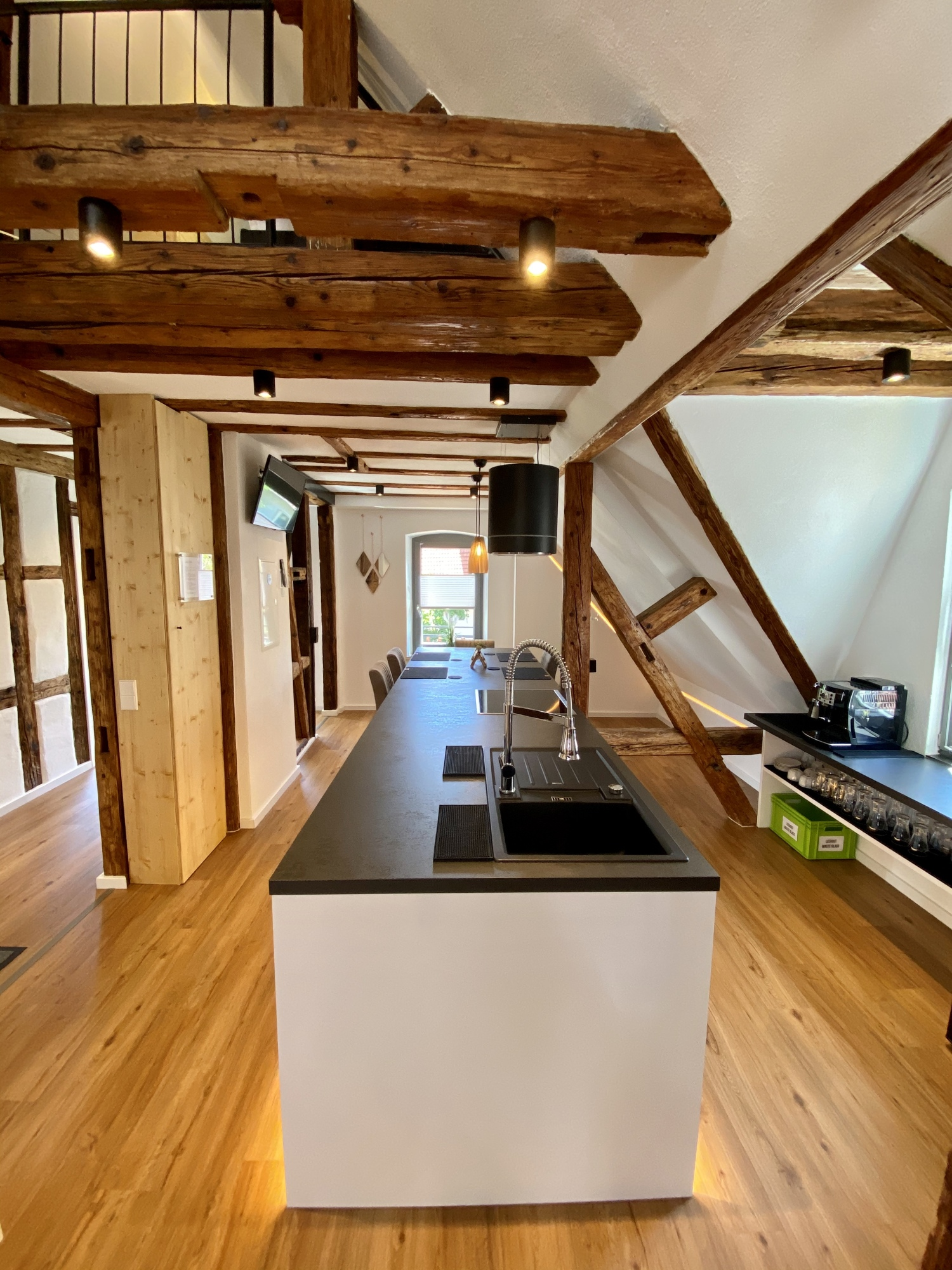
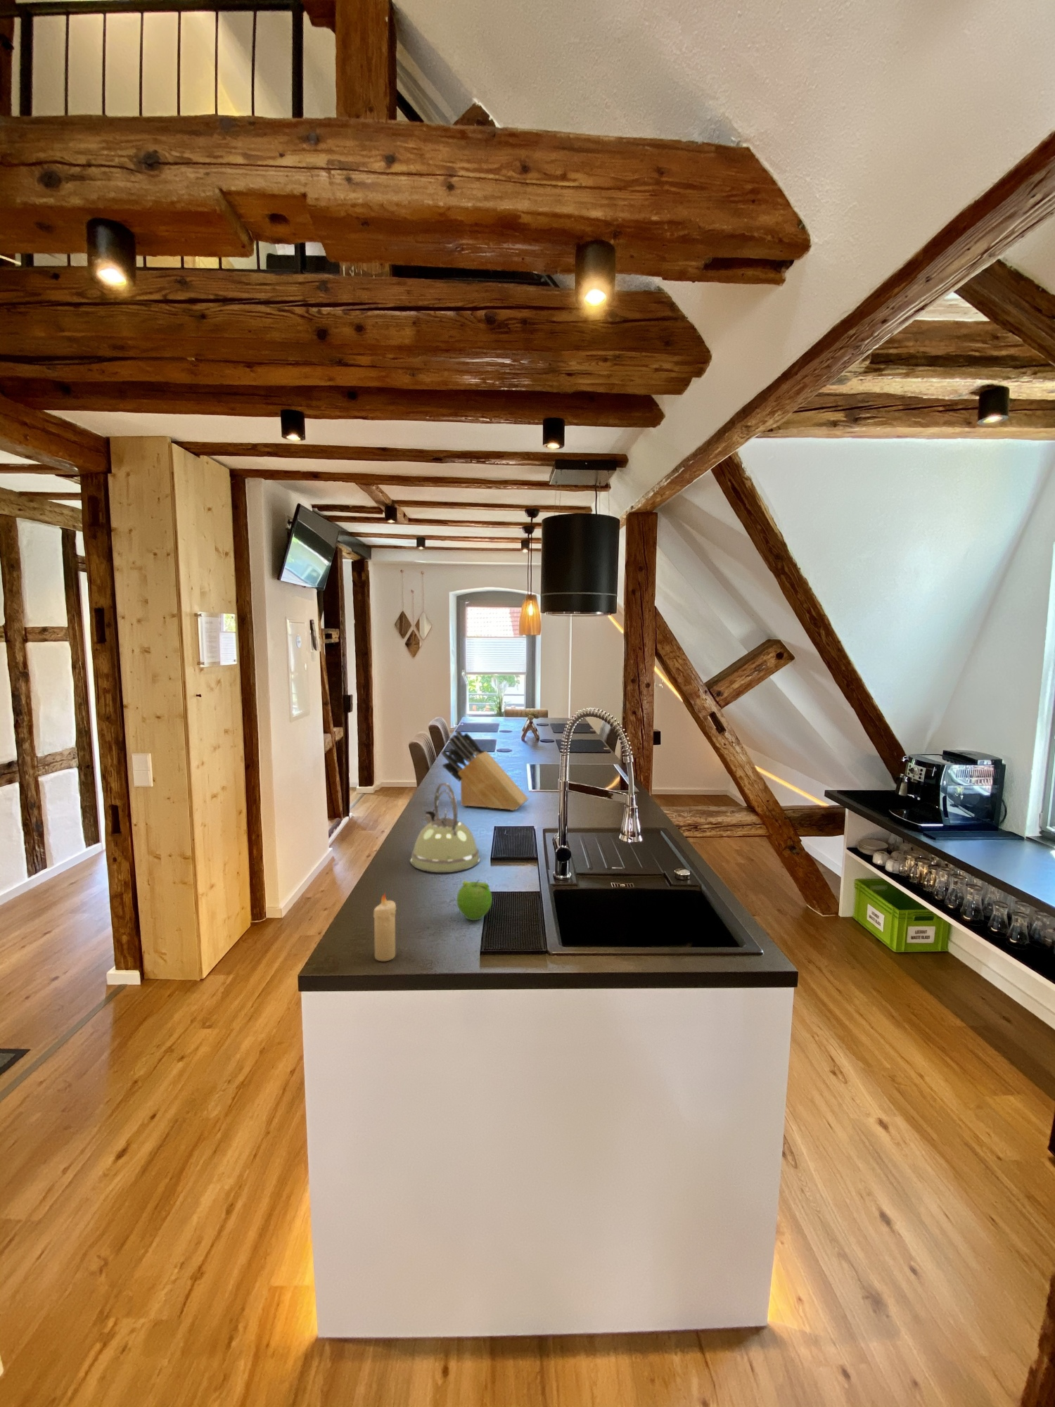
+ fruit (474, 898)
+ candle (385, 924)
+ knife block (484, 768)
+ kettle (443, 820)
